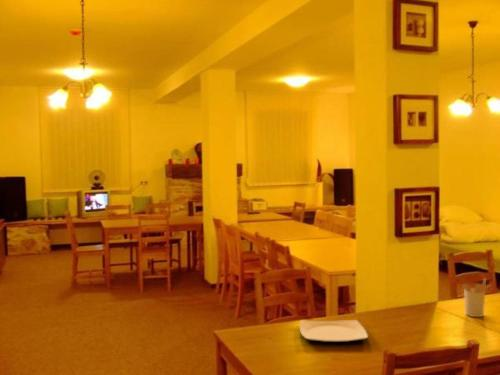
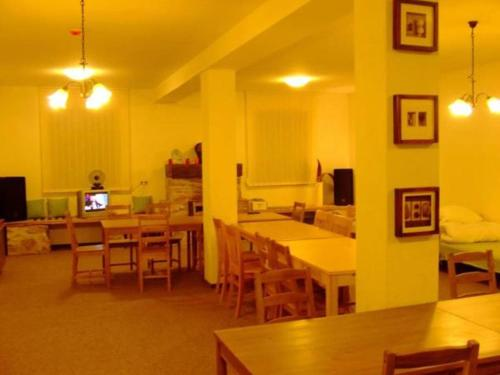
- plate (332, 331)
- utensil holder (477, 297)
